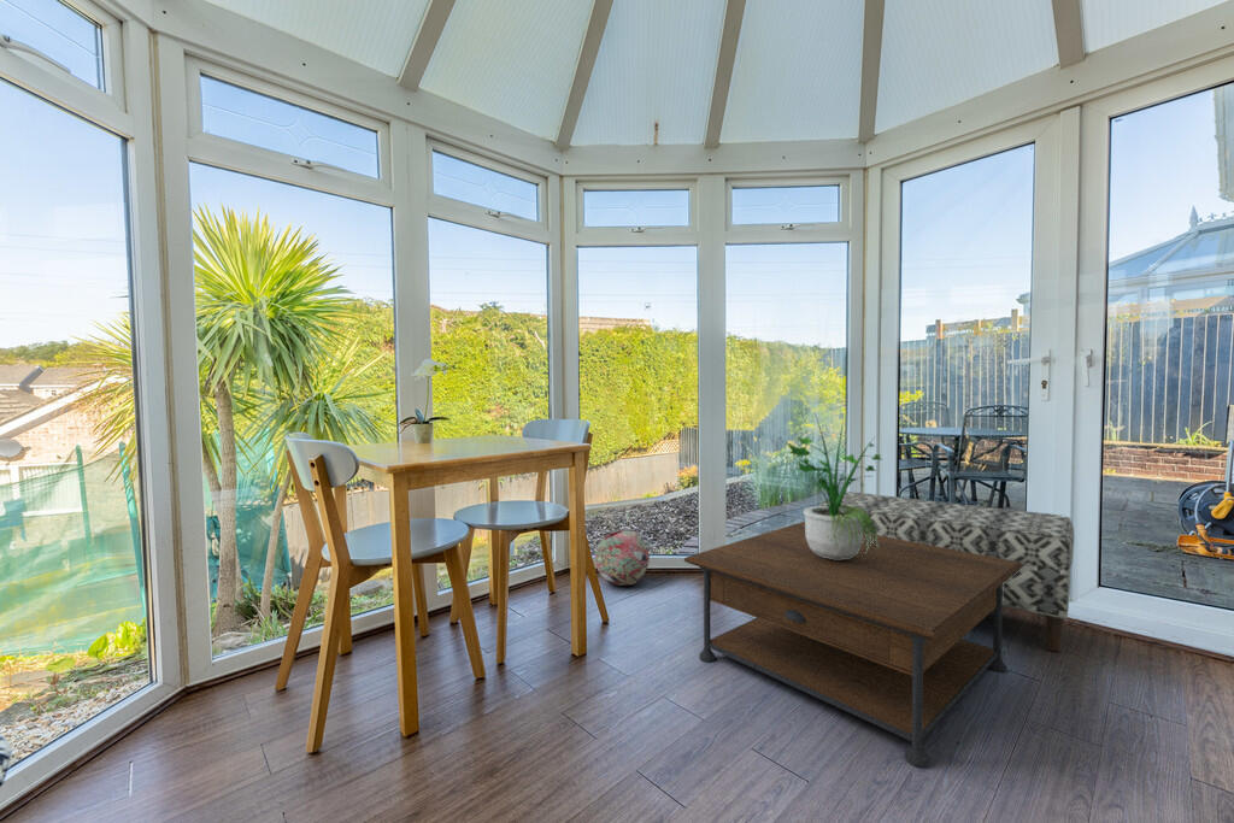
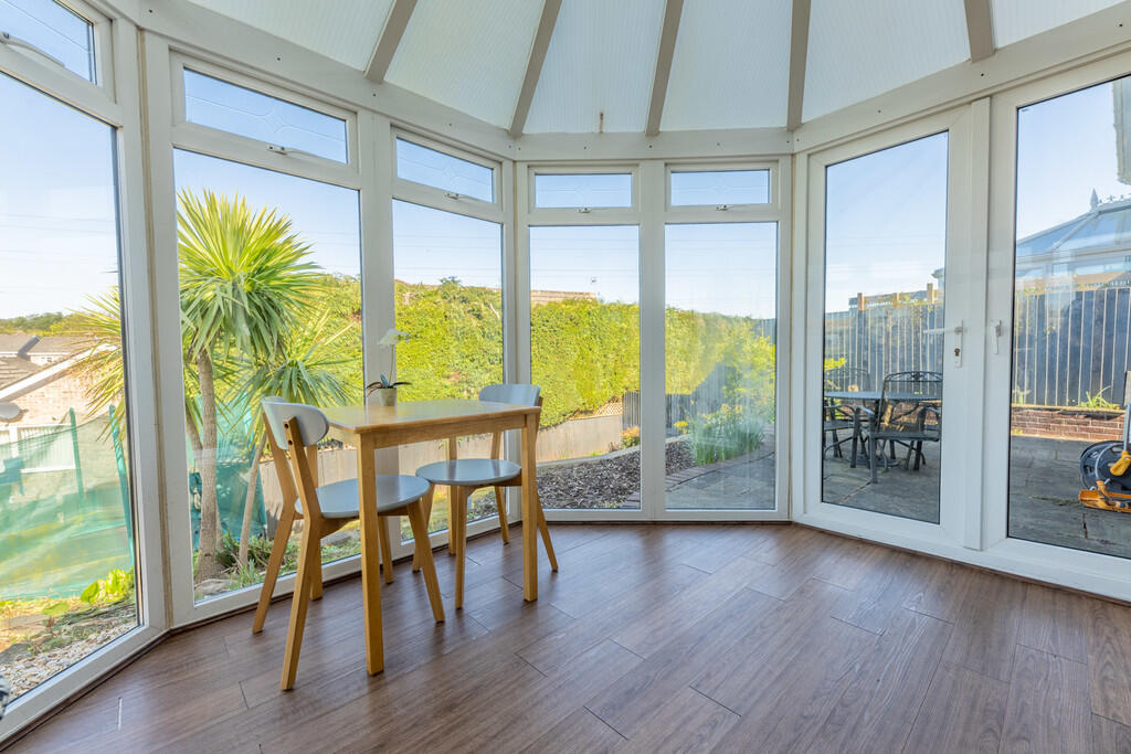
- coffee table (848, 611)
- potted plant (841, 478)
- bench (938, 546)
- lantern (622, 557)
